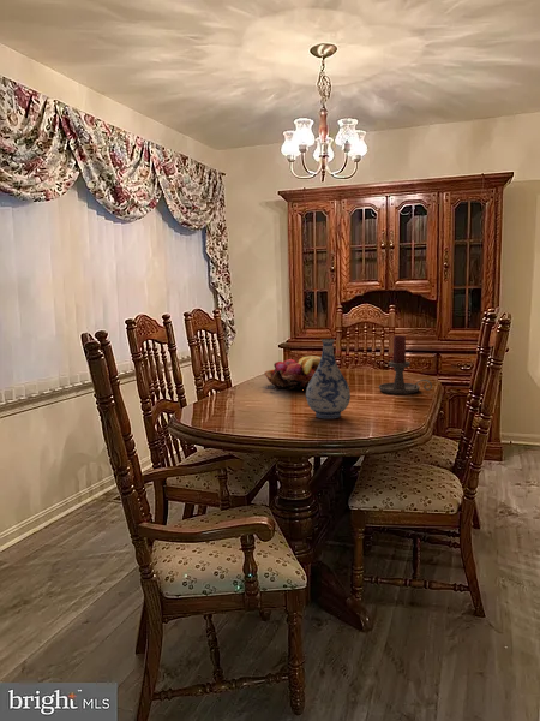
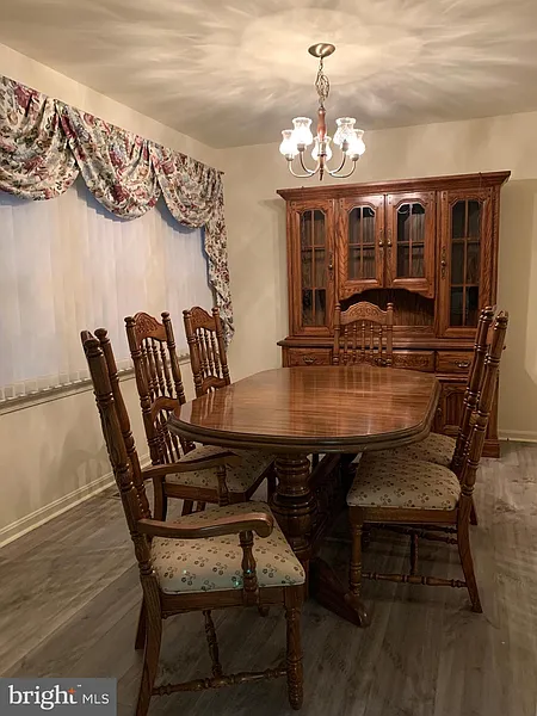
- fruit basket (300, 371)
- candle holder (404, 363)
- vase (328, 377)
